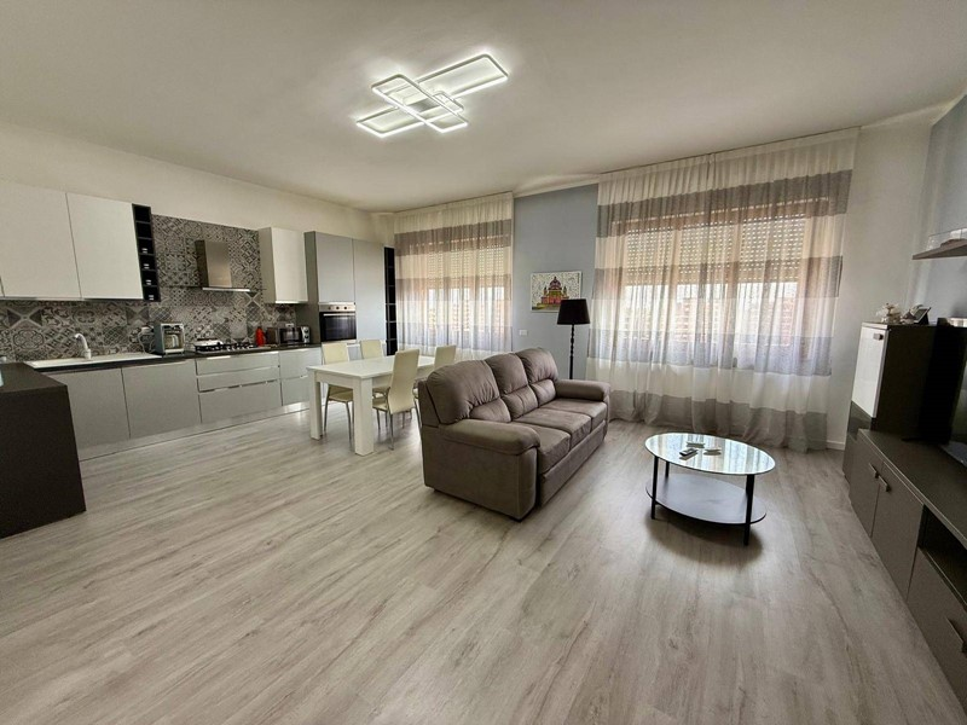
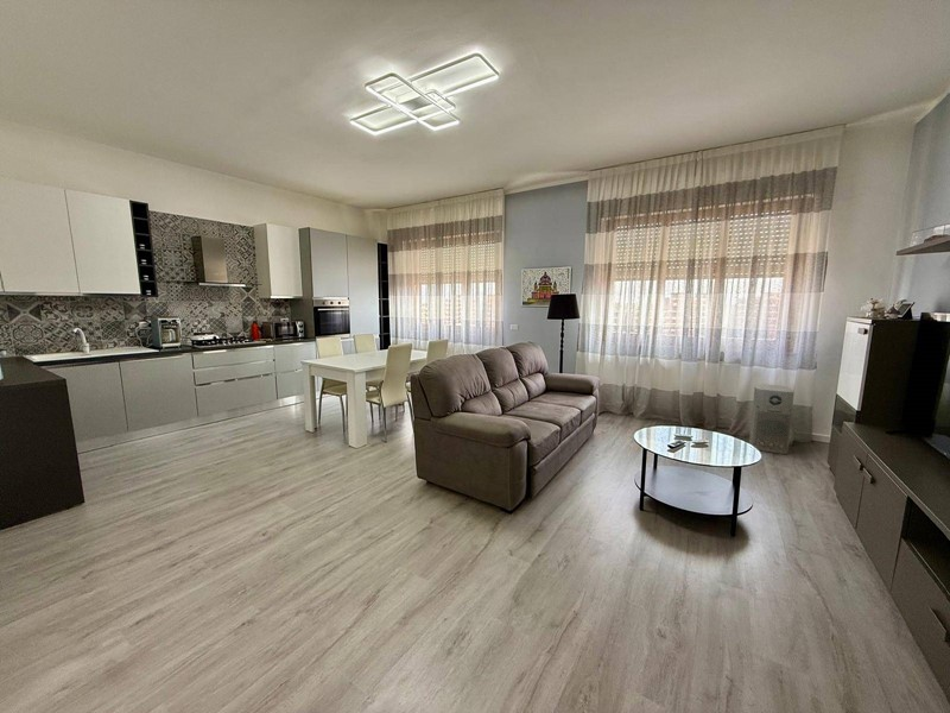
+ air purifier (770, 417)
